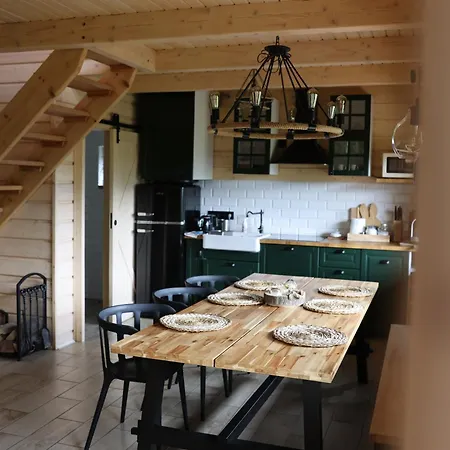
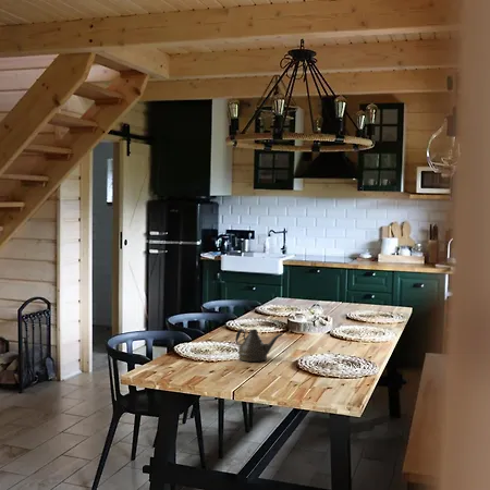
+ teapot (258, 344)
